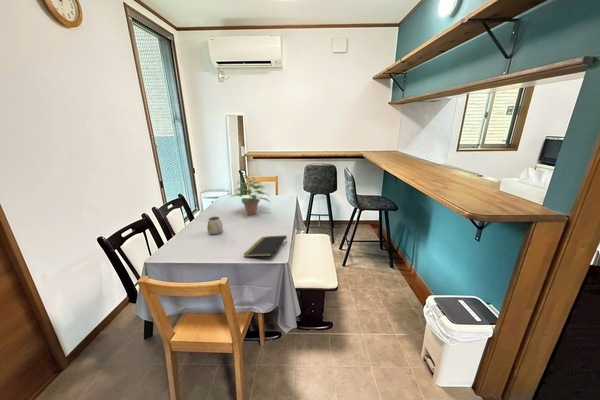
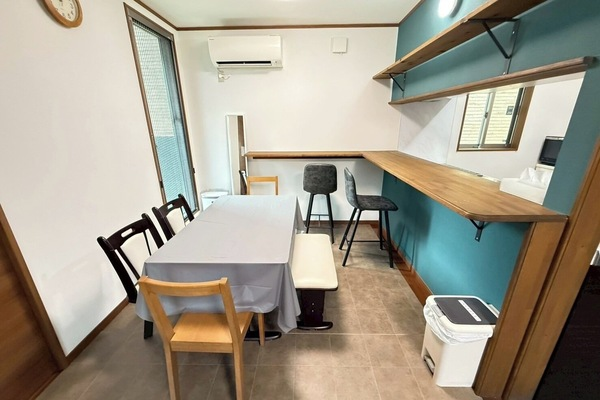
- mug (215, 225)
- notepad (266, 245)
- potted plant (250, 193)
